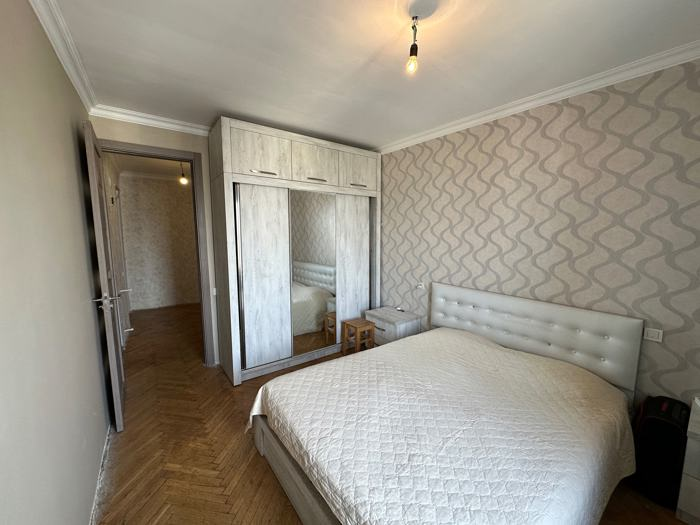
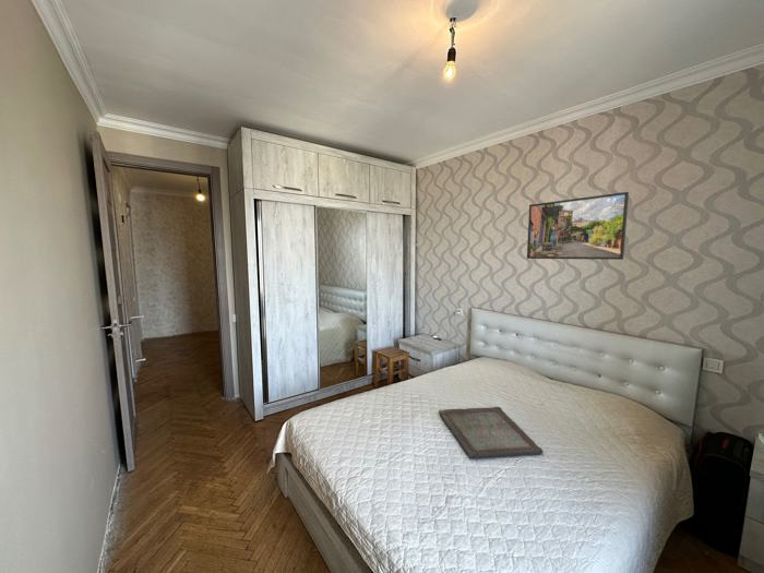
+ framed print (571, 229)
+ serving tray (485, 429)
